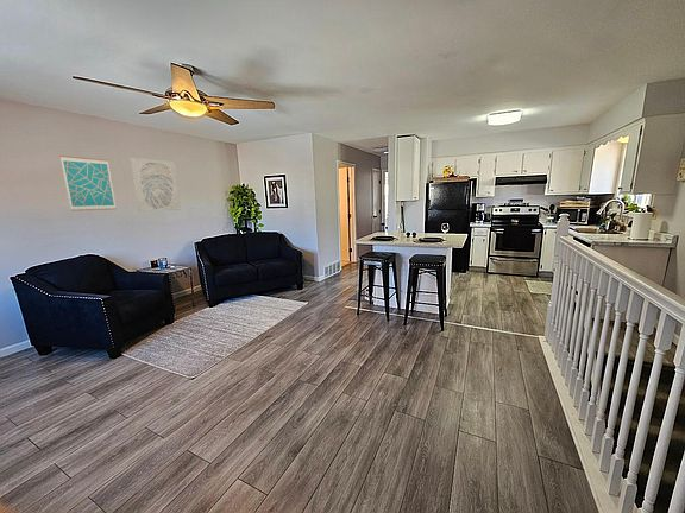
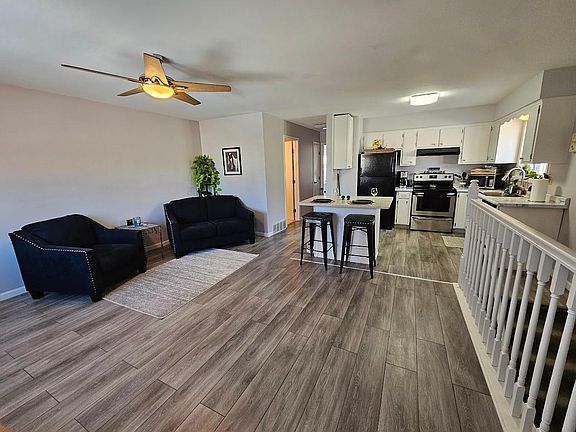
- wall art (89, 184)
- wall art (157, 185)
